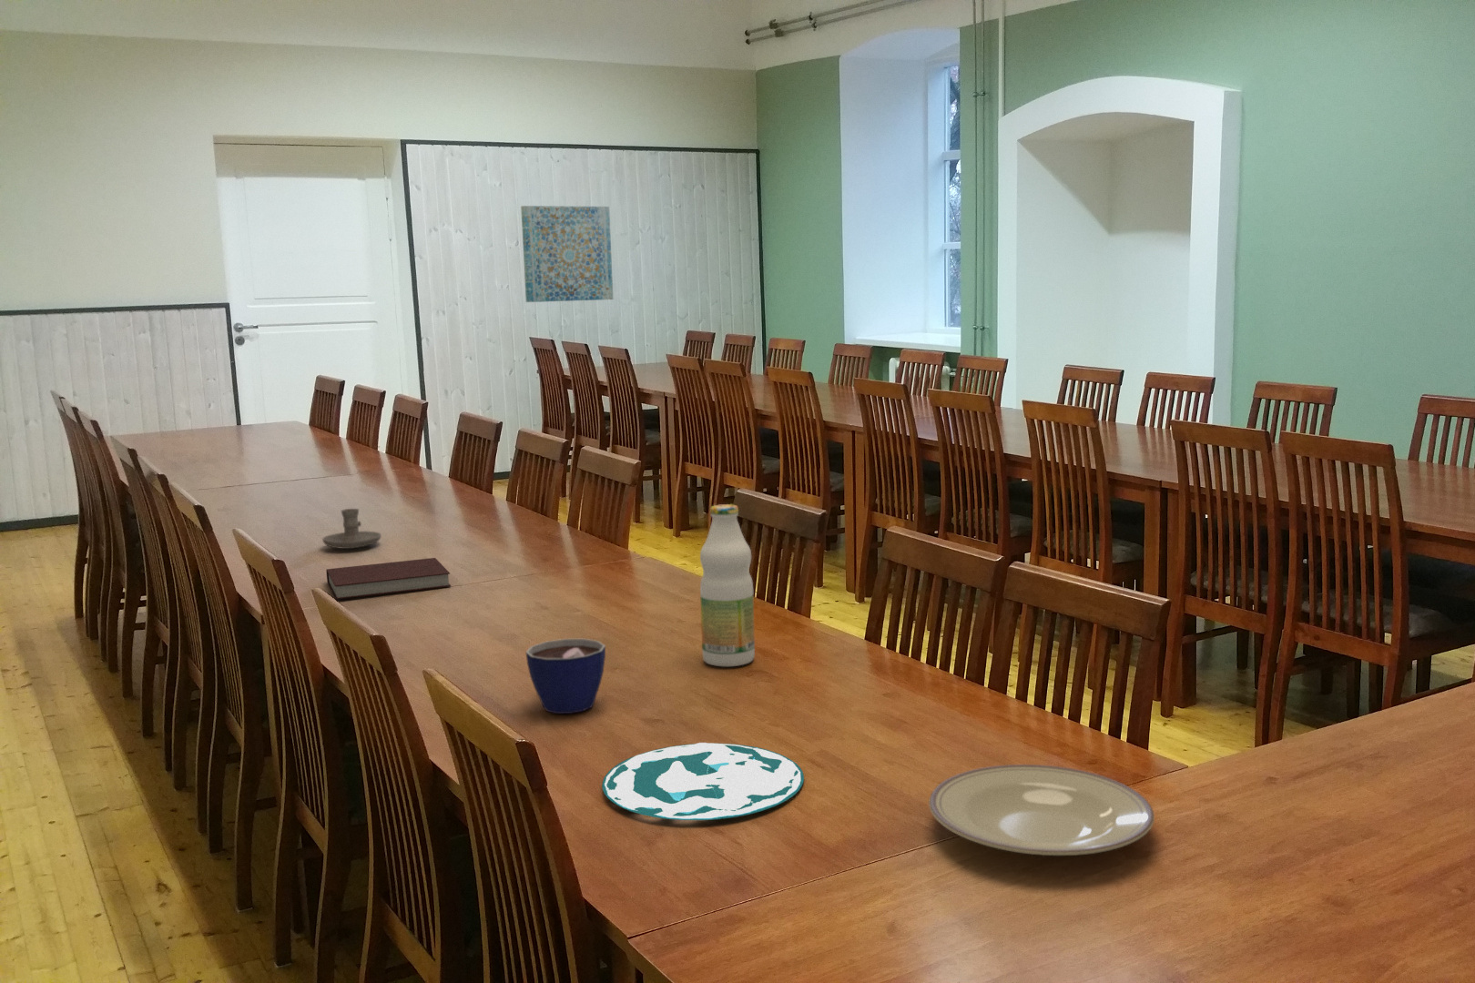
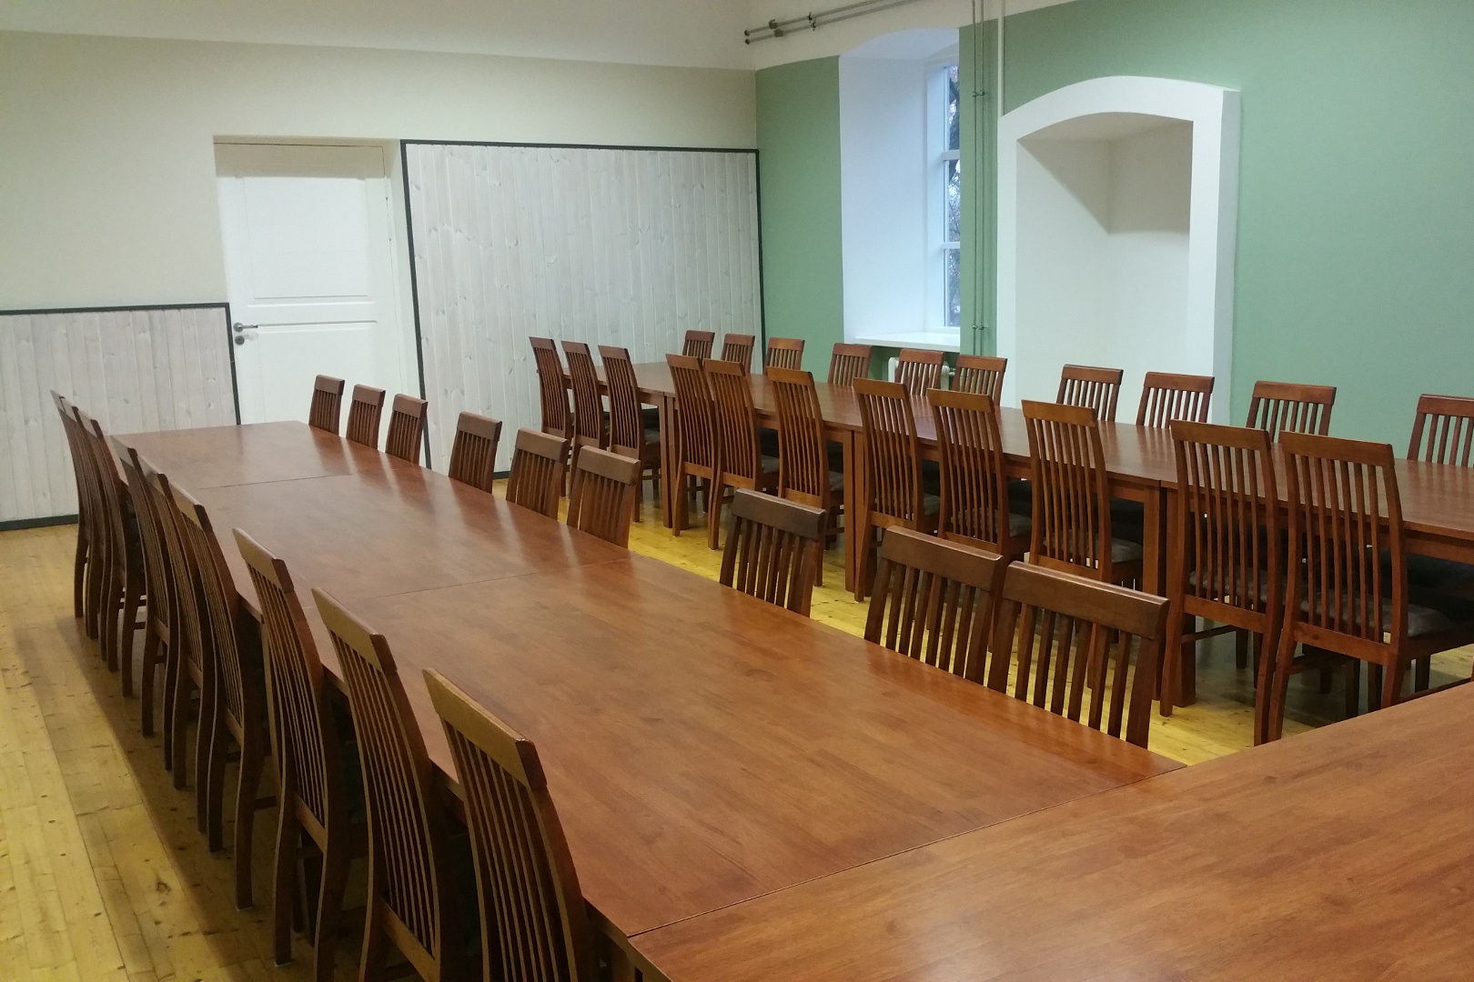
- plate (1039, 817)
- cup (563, 674)
- notebook (387, 577)
- bottle (727, 584)
- plate (702, 770)
- wall art (567, 253)
- candle holder (350, 527)
